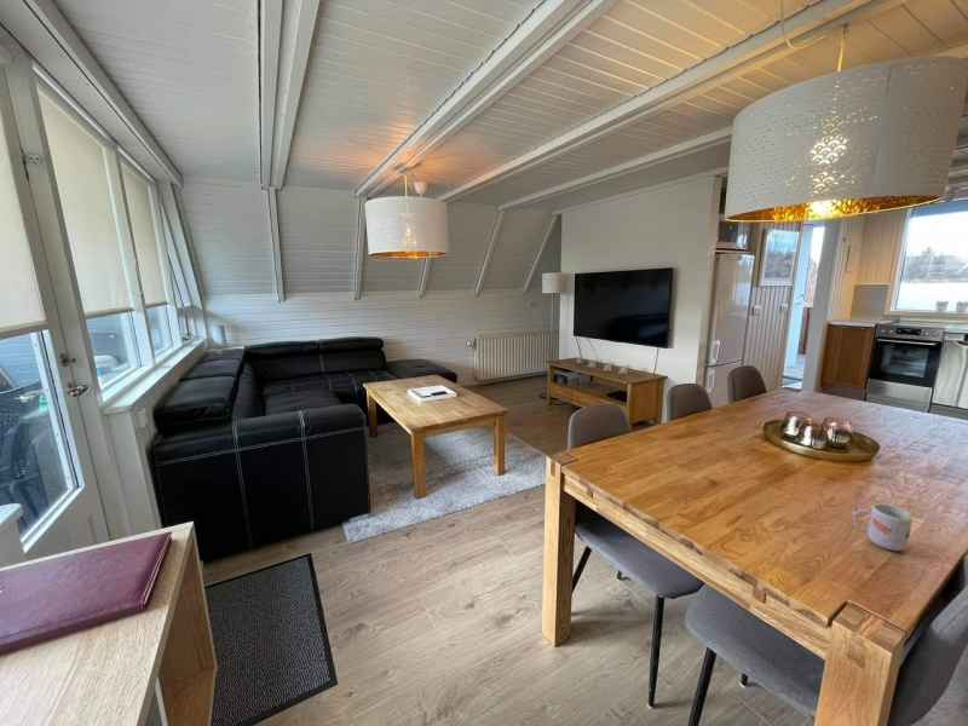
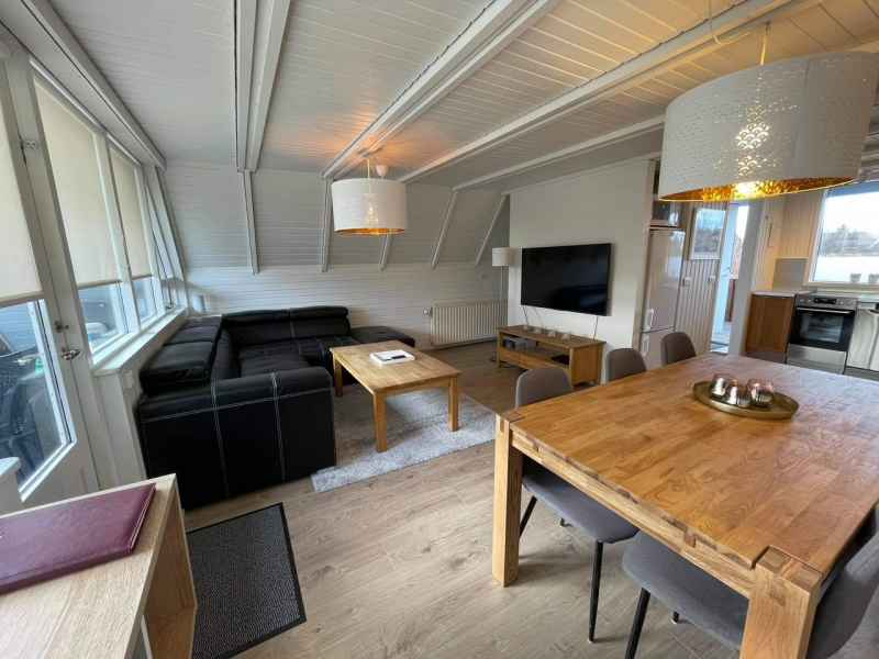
- mug (882, 522)
